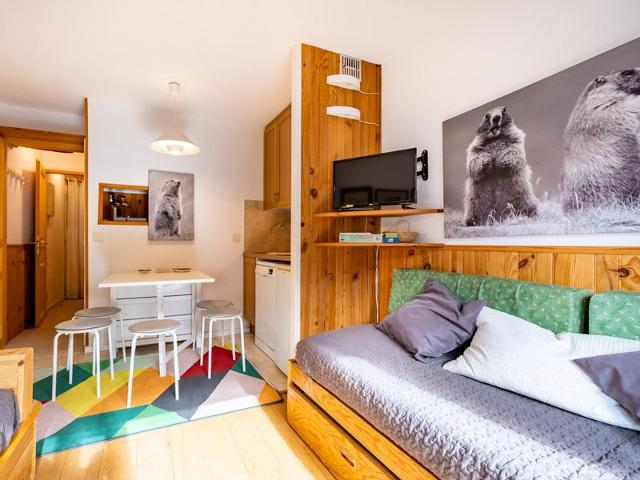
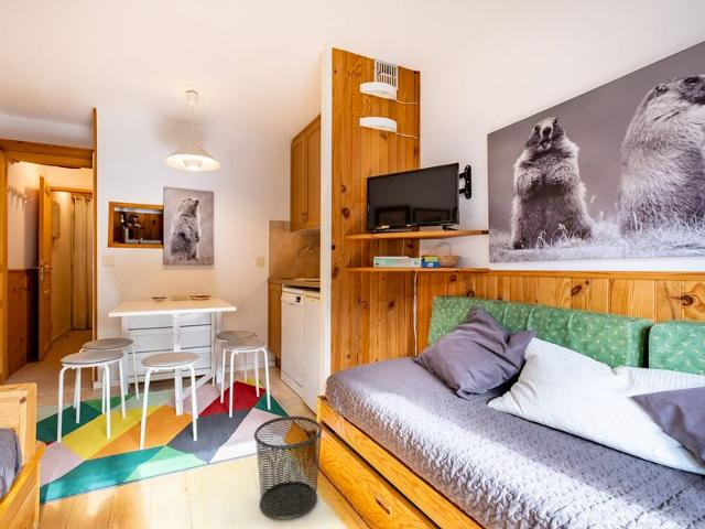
+ waste bin (289, 465)
